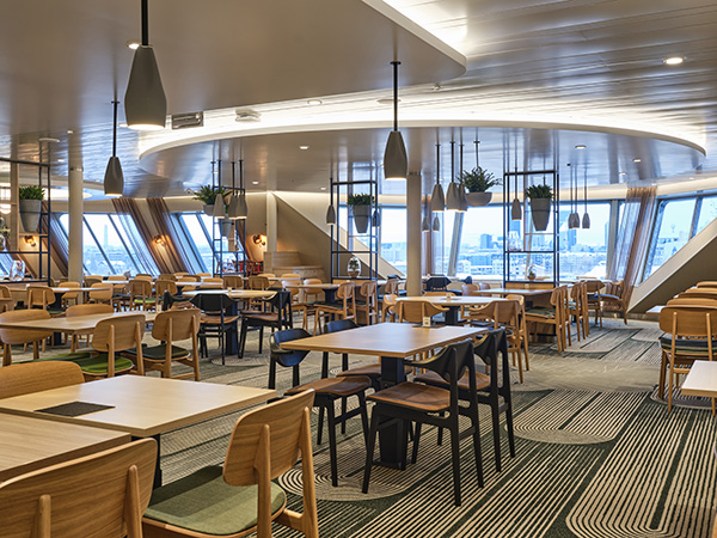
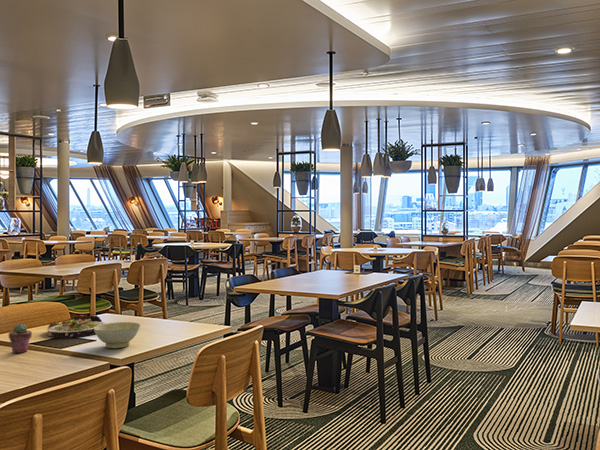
+ bowl (117, 335)
+ salad plate (77, 326)
+ potted succulent (20, 337)
